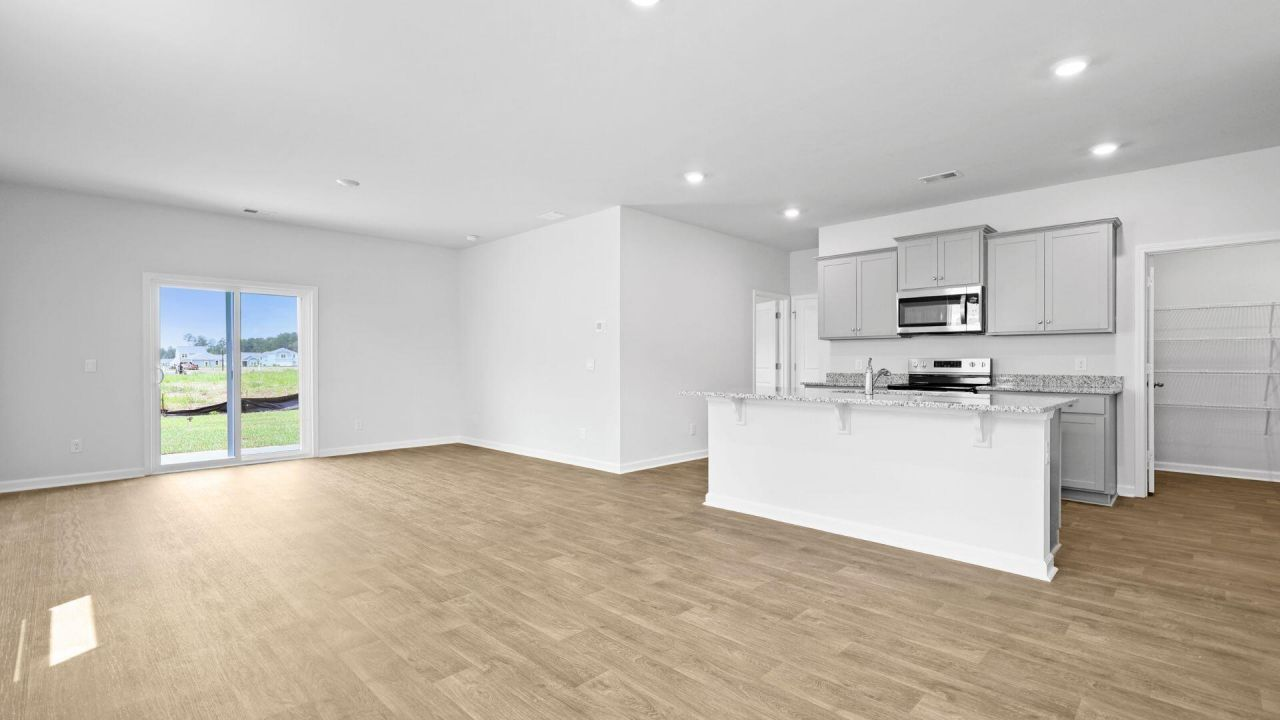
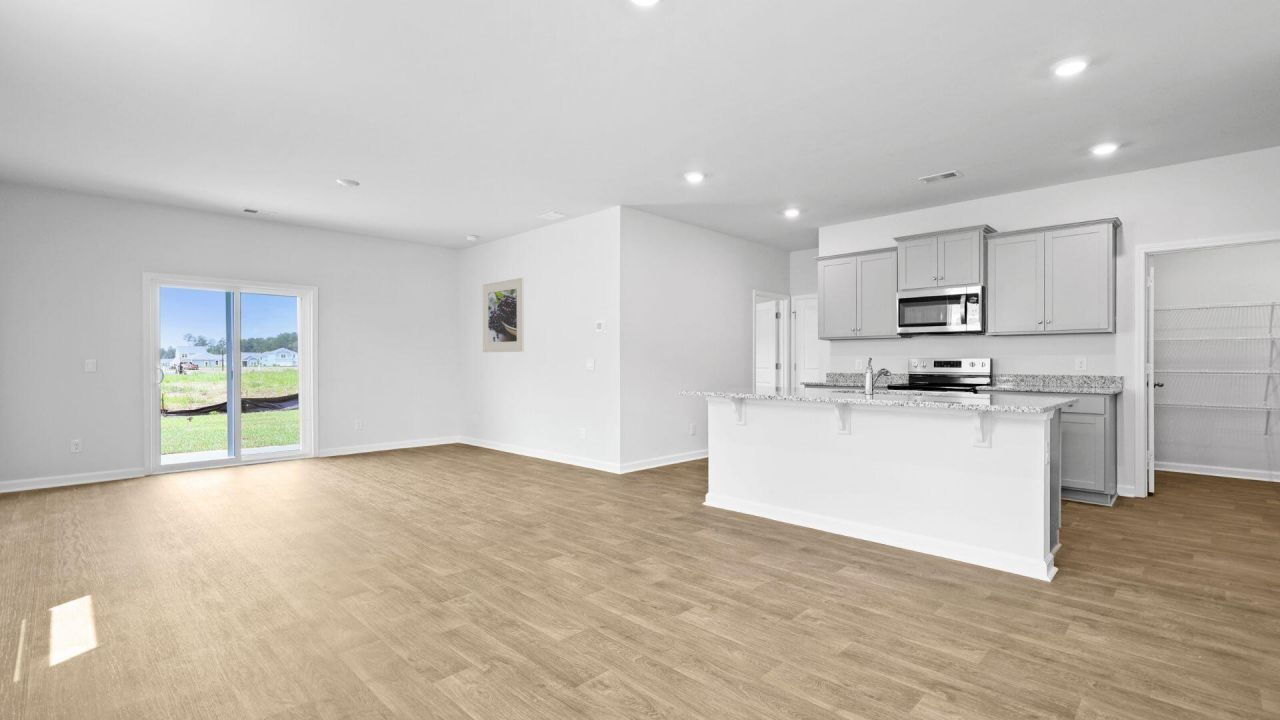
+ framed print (502, 316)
